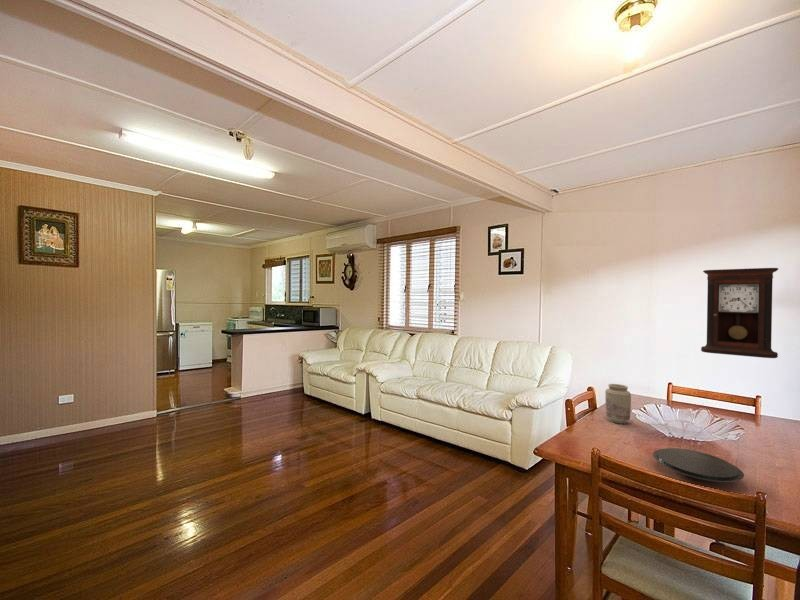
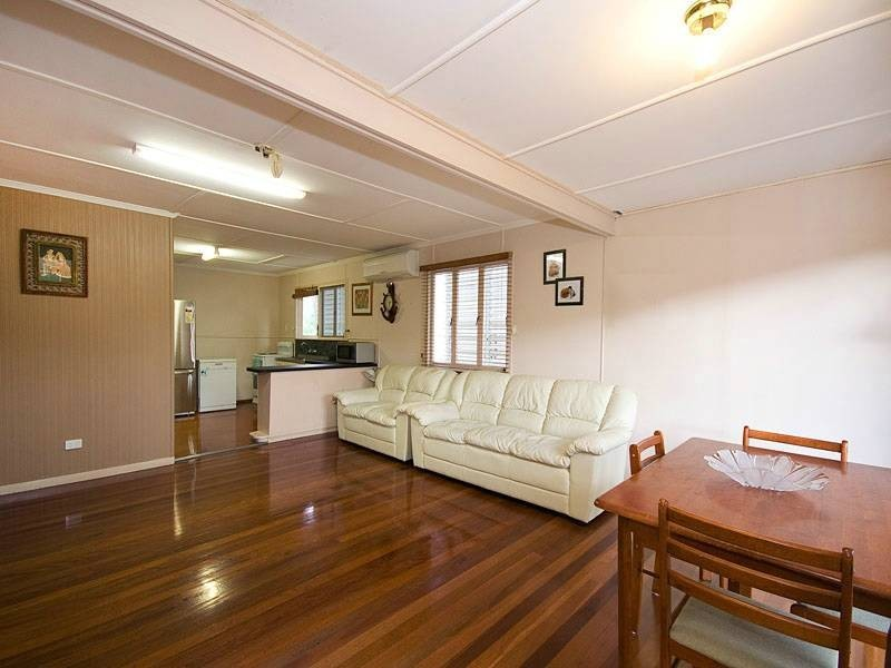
- vase (617, 403)
- pendulum clock (738, 311)
- plate (695, 467)
